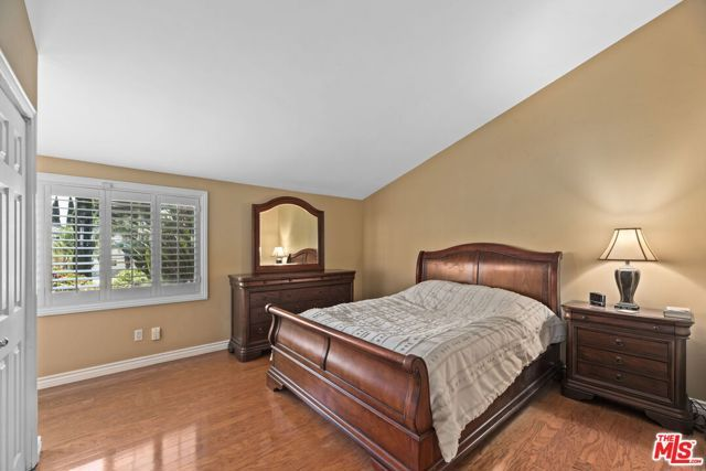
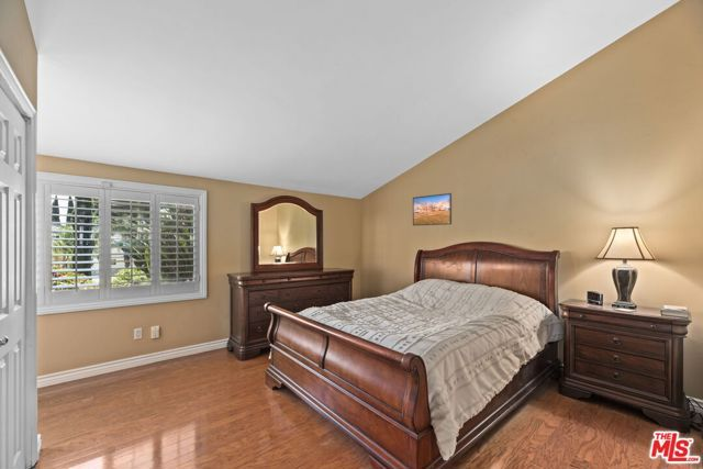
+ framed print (431, 210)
